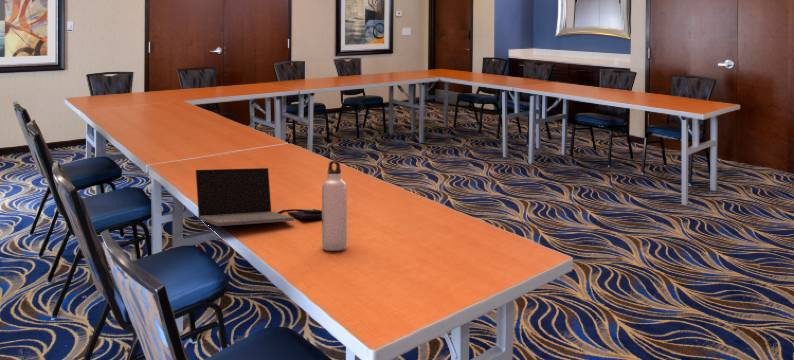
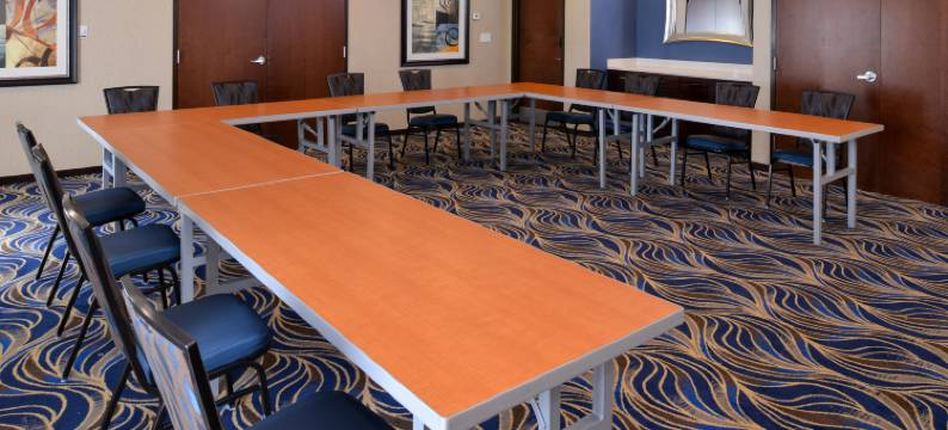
- water bottle (334, 205)
- laptop computer (268, 194)
